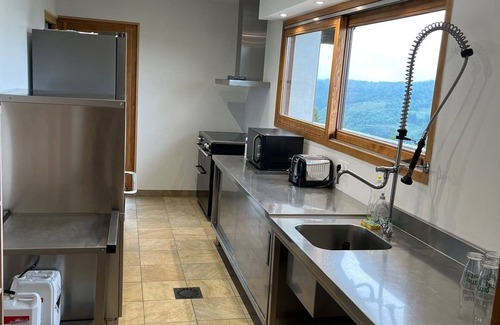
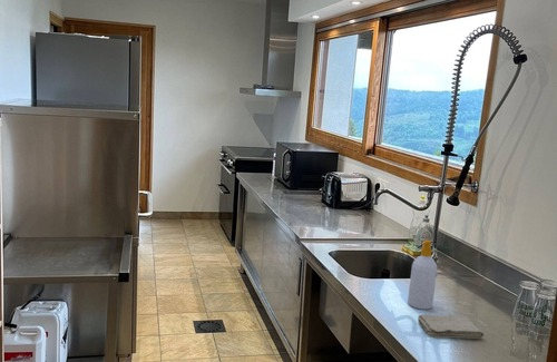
+ soap bottle (423, 273)
+ washcloth (449, 325)
